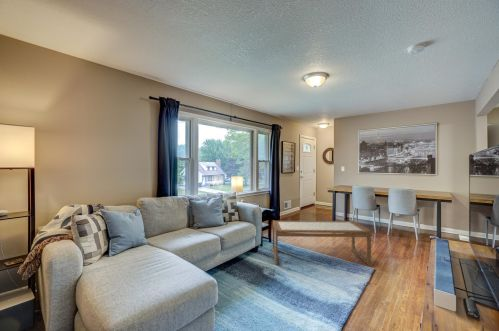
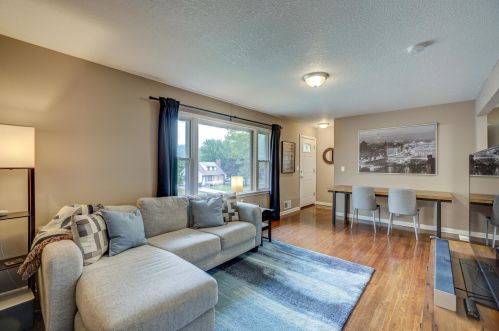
- coffee table (317, 236)
